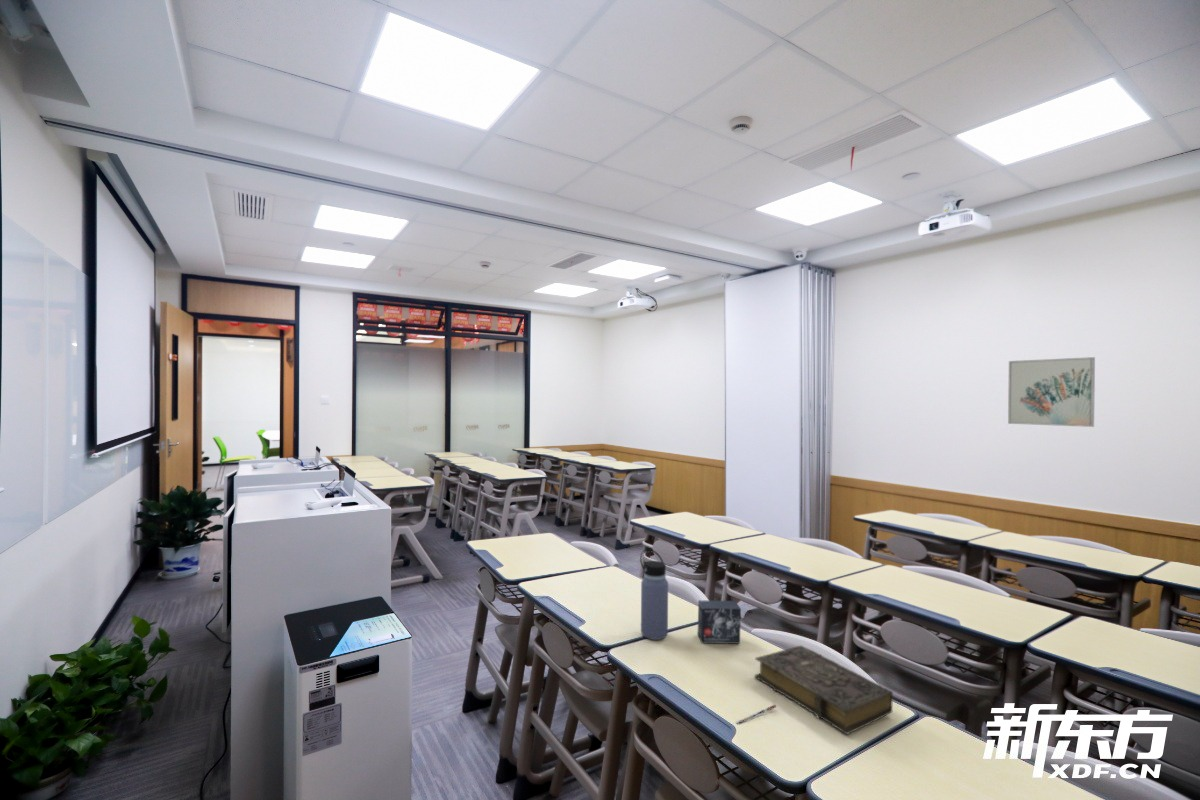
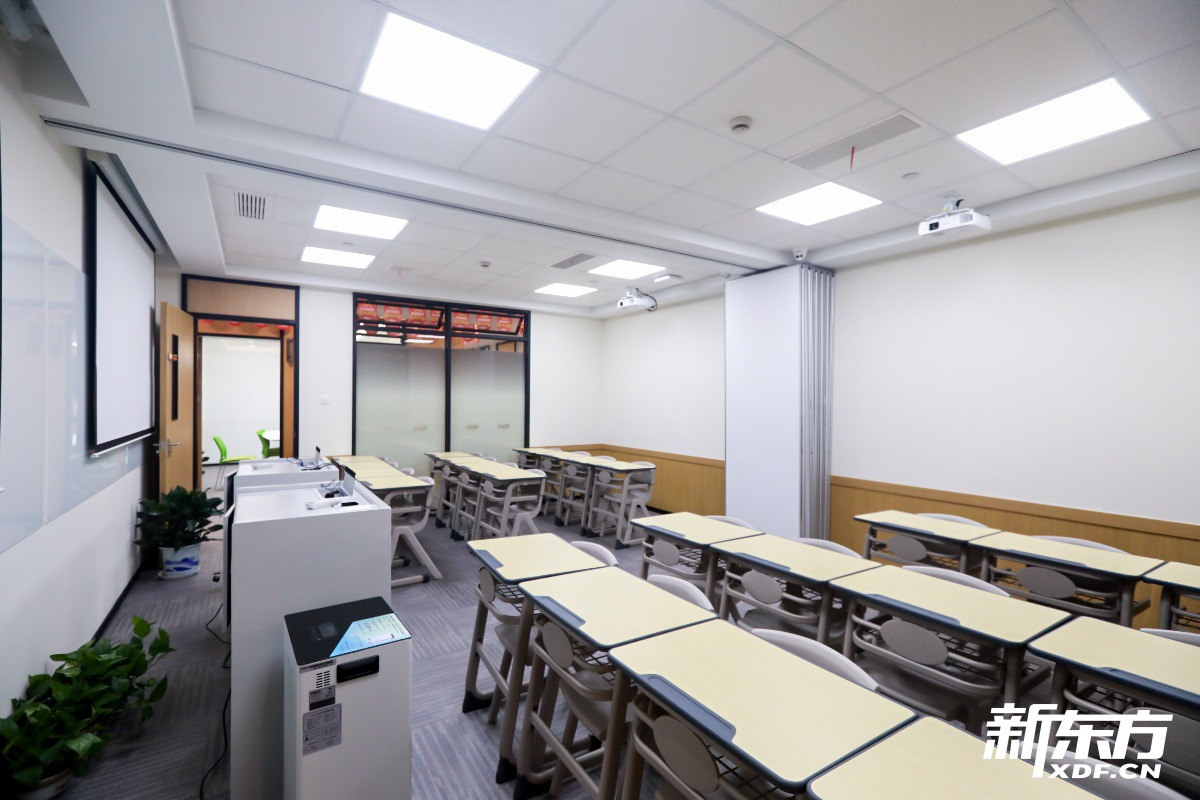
- small box (718, 621)
- wall art (1049, 392)
- water bottle (653, 593)
- pen (756, 714)
- book (820, 683)
